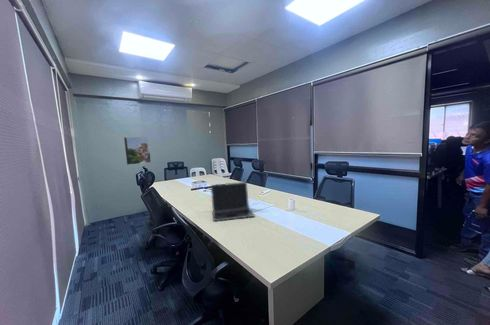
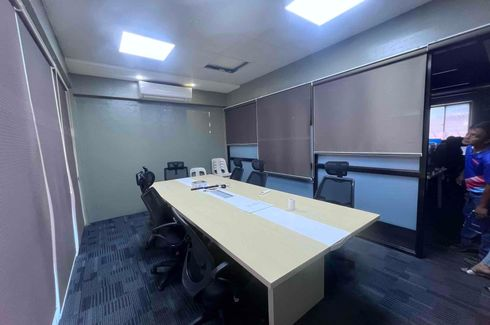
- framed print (137, 150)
- laptop (231, 200)
